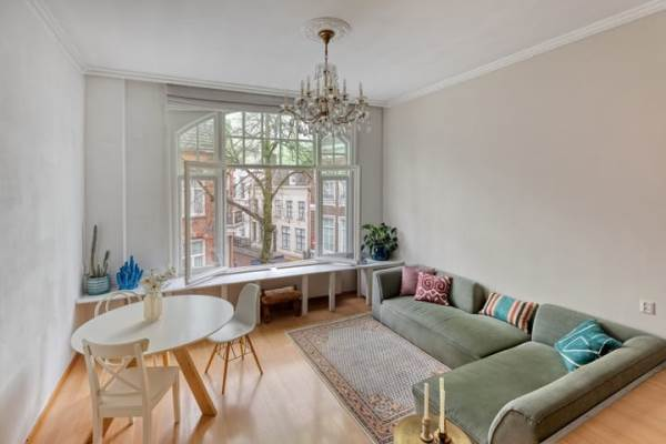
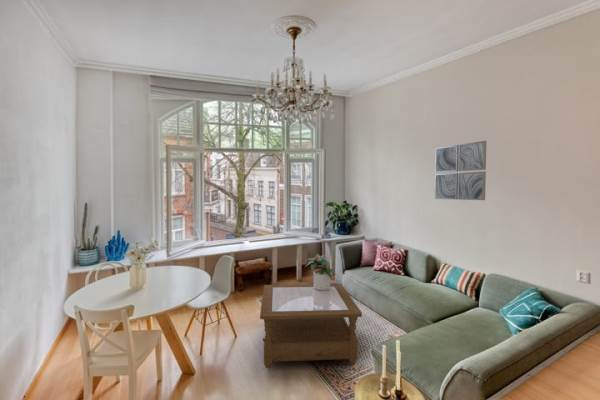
+ potted plant (319, 271)
+ wall art (458, 171)
+ coffee table (306, 321)
